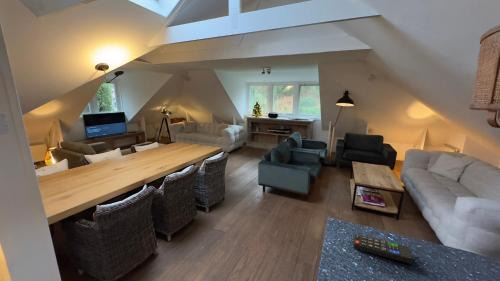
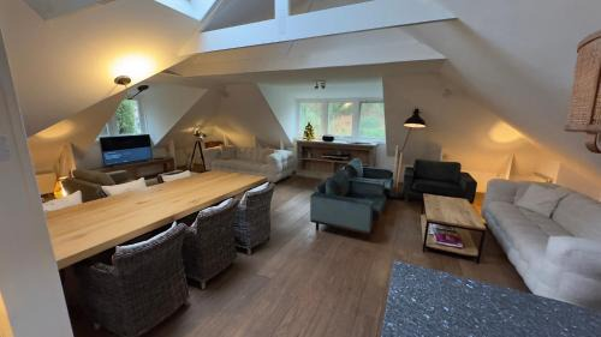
- remote control (380, 247)
